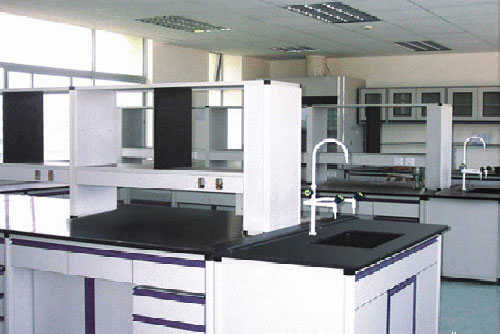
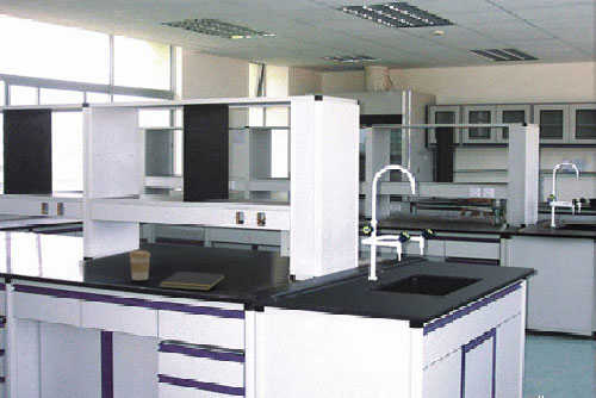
+ notepad (192, 280)
+ coffee cup (139, 265)
